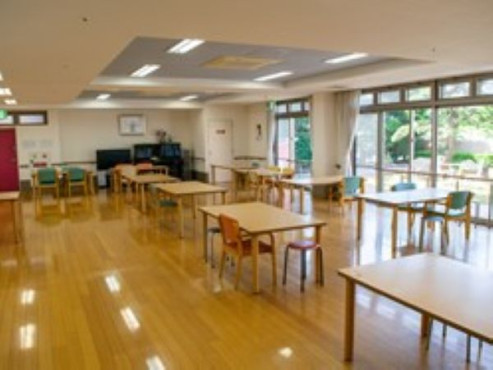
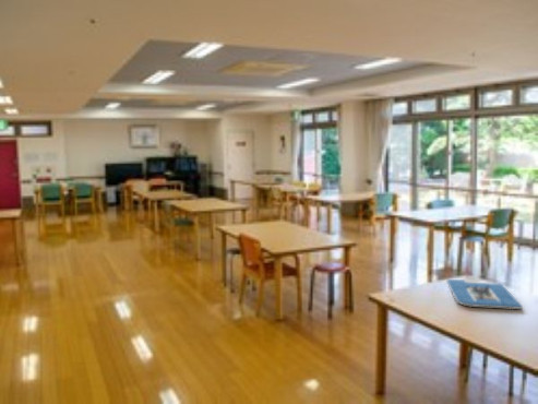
+ board game (480, 289)
